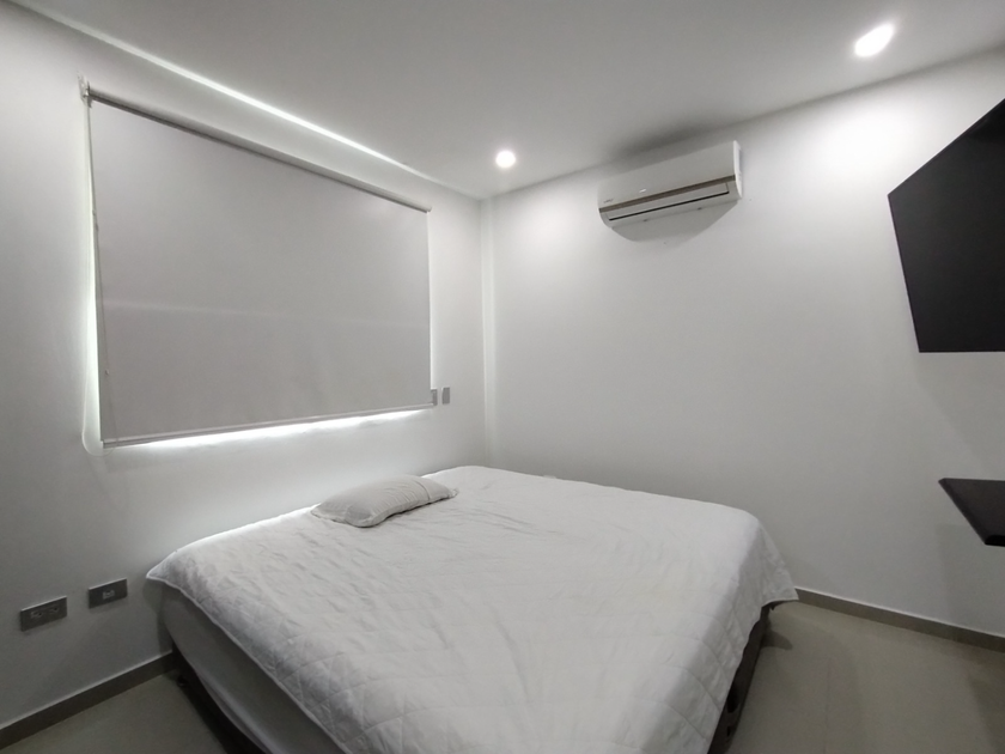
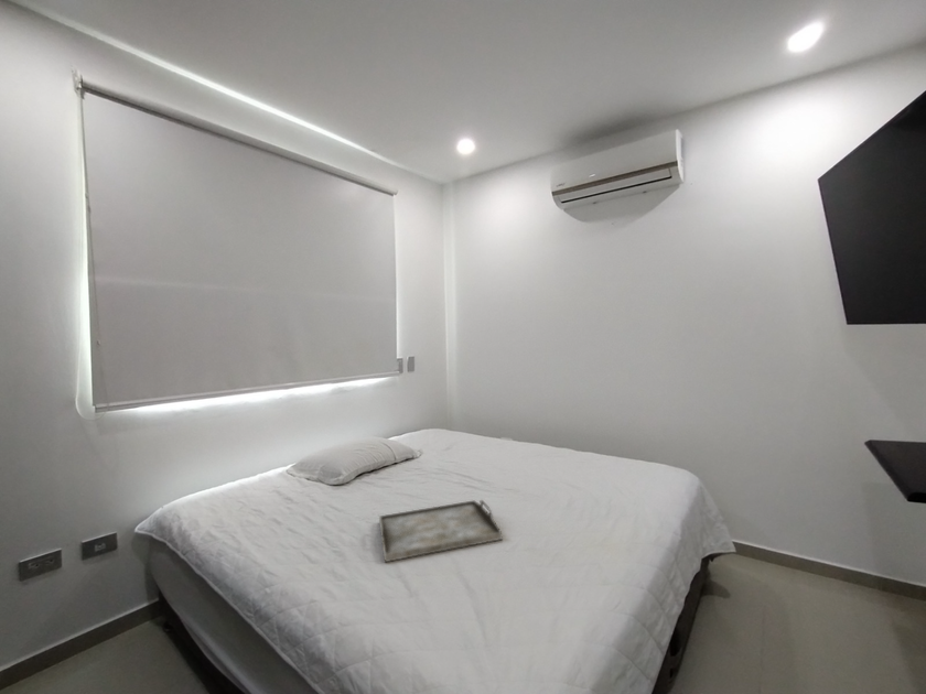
+ serving tray (434, 520)
